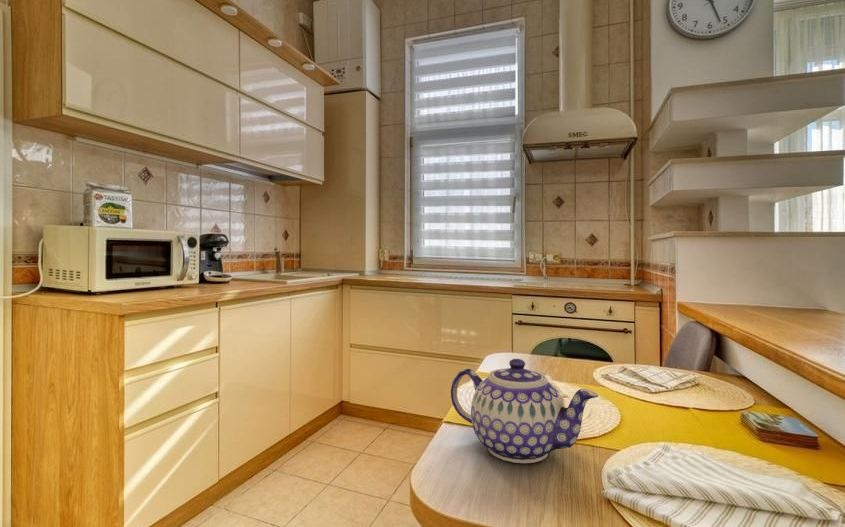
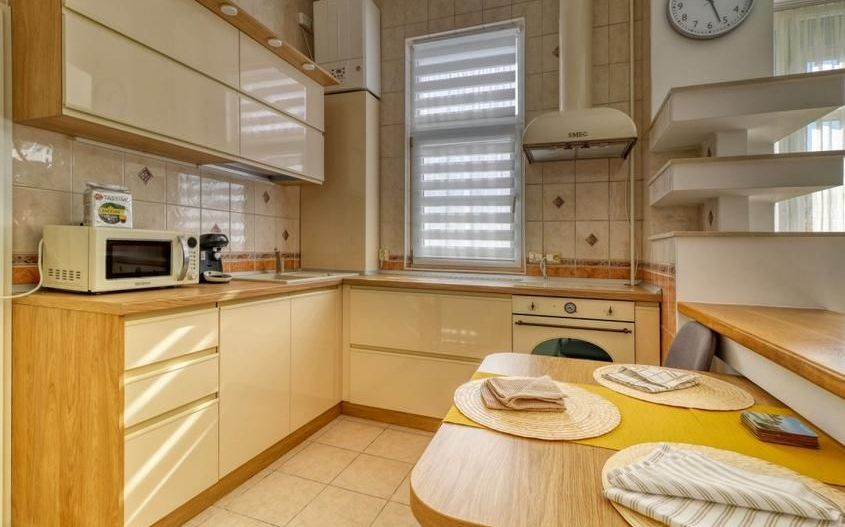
- teapot (517, 404)
